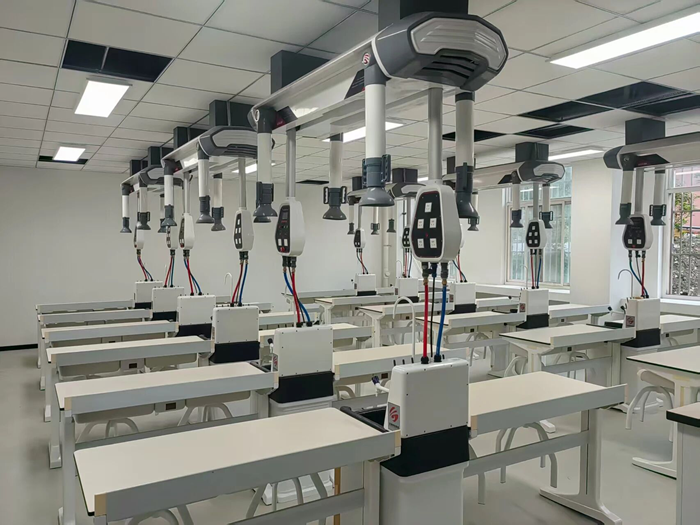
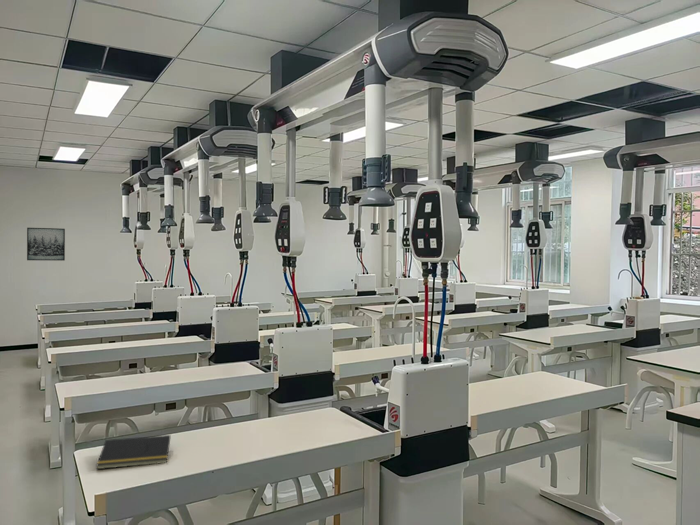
+ notepad (135, 451)
+ wall art (46, 244)
